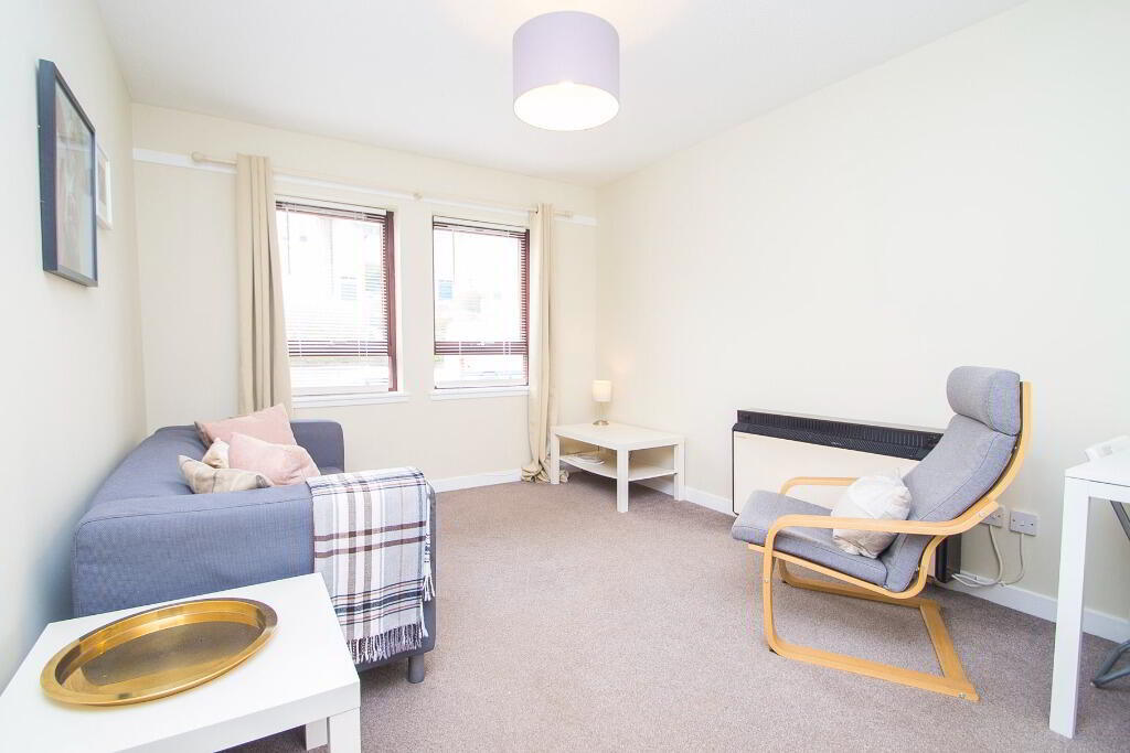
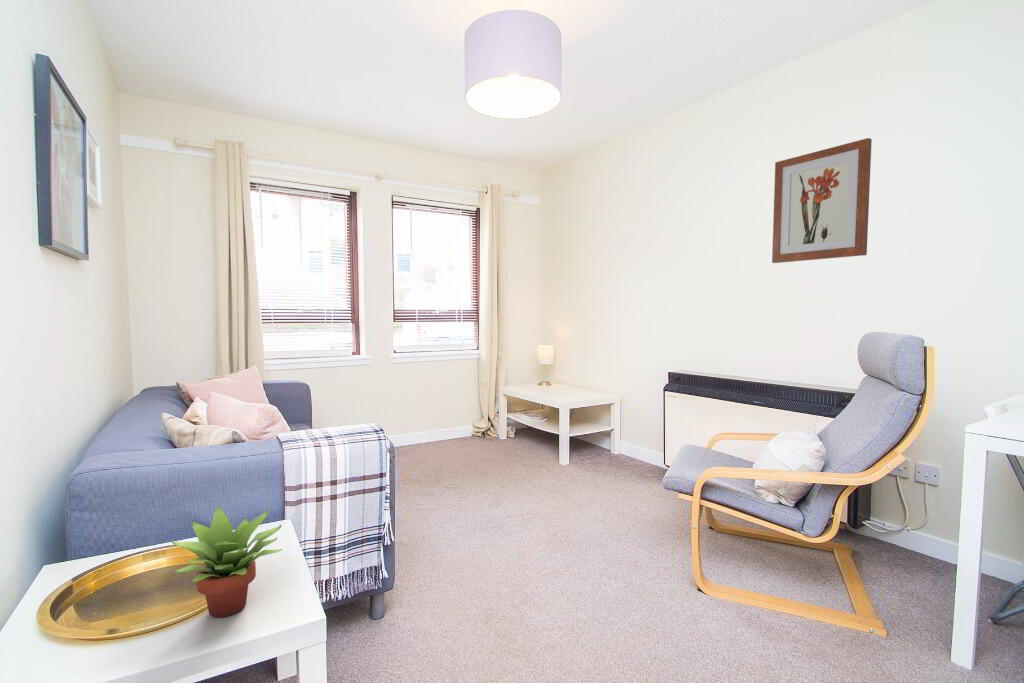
+ wall art (818, 205)
+ succulent plant (231, 562)
